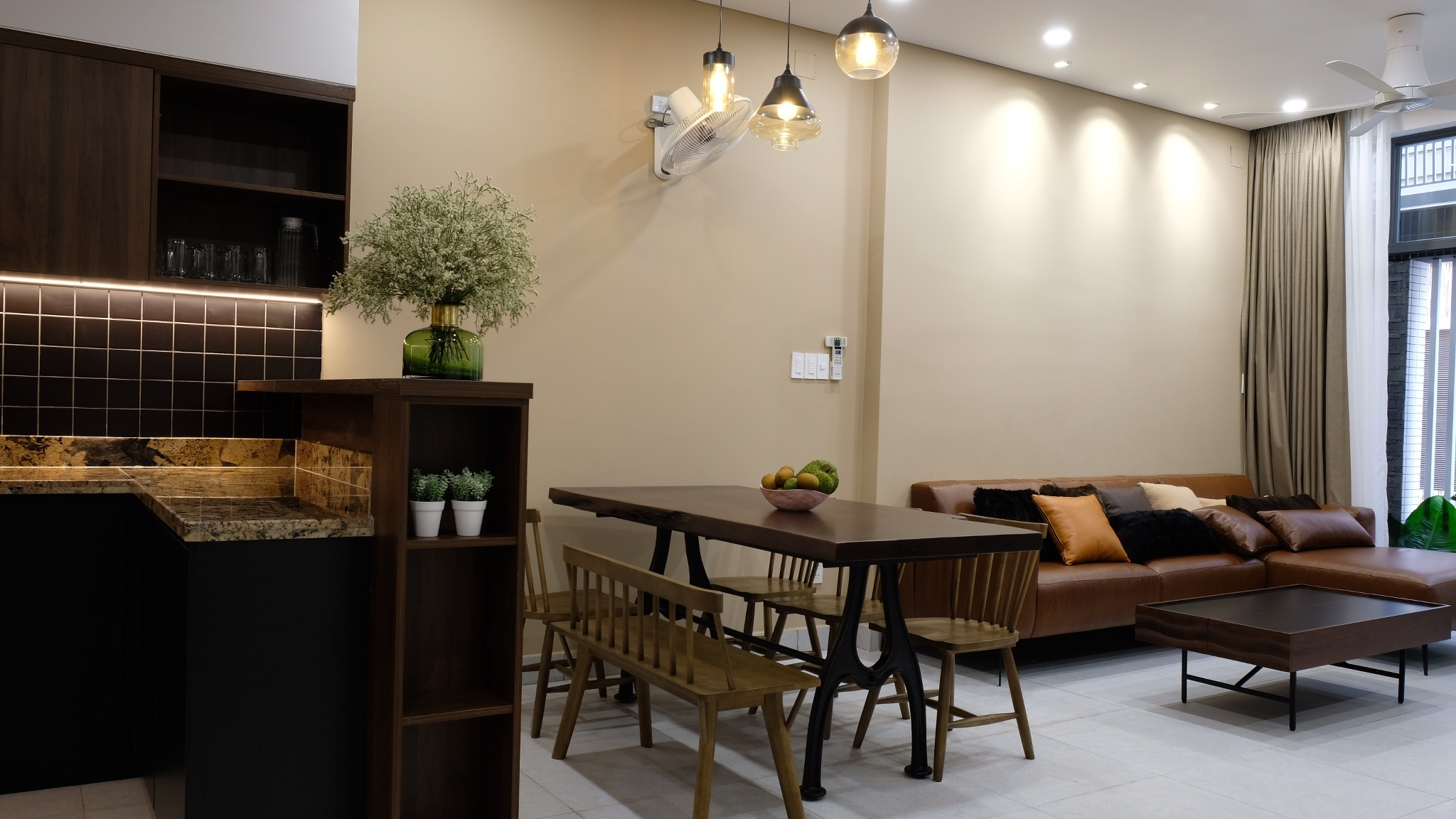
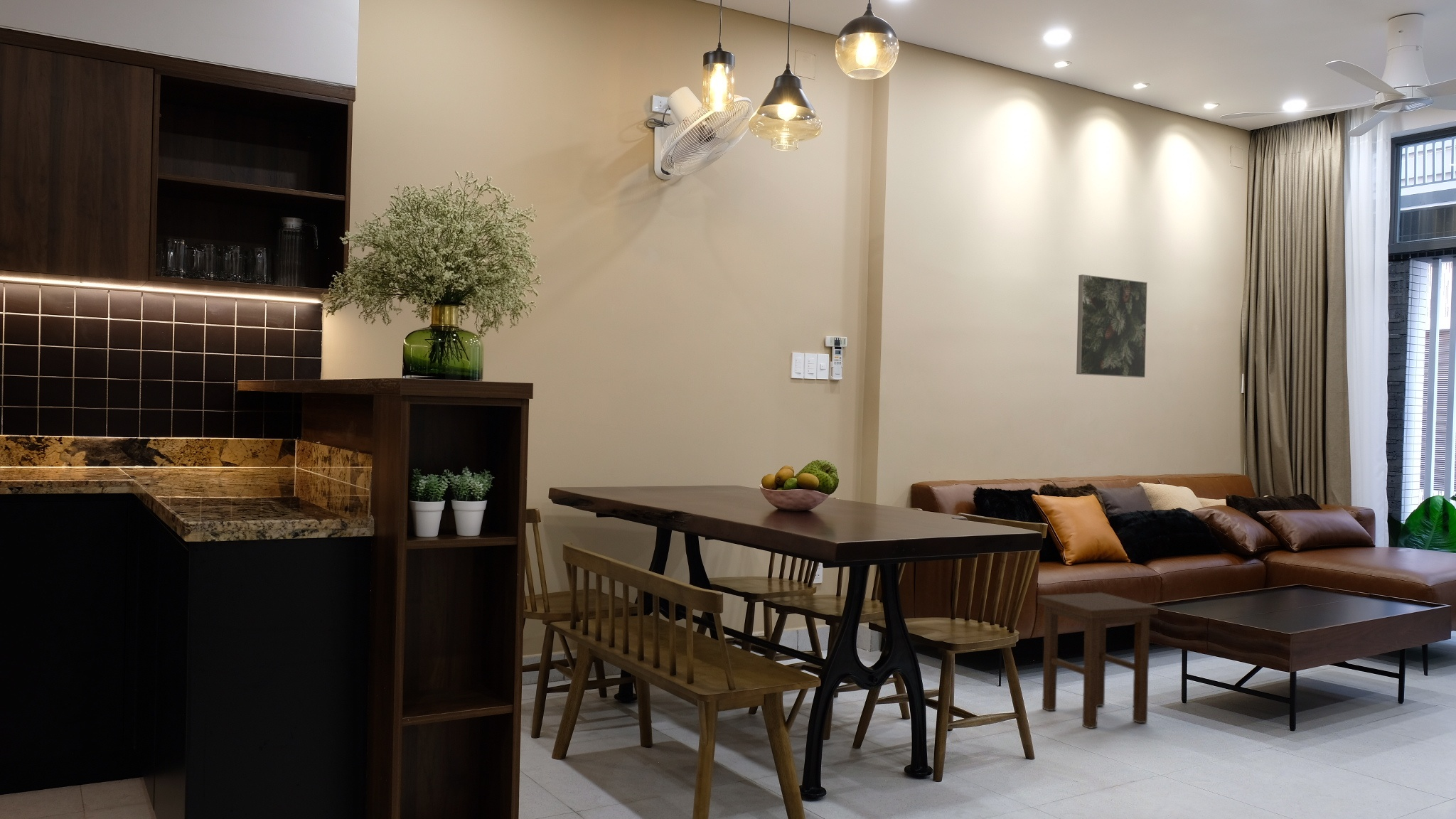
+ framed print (1112, 327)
+ stool (1095, 658)
